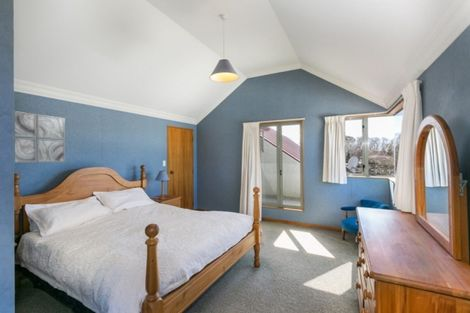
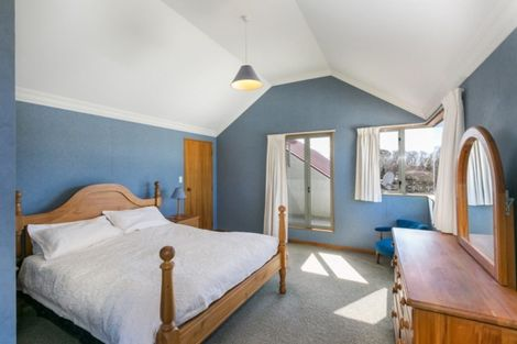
- wall art (35, 137)
